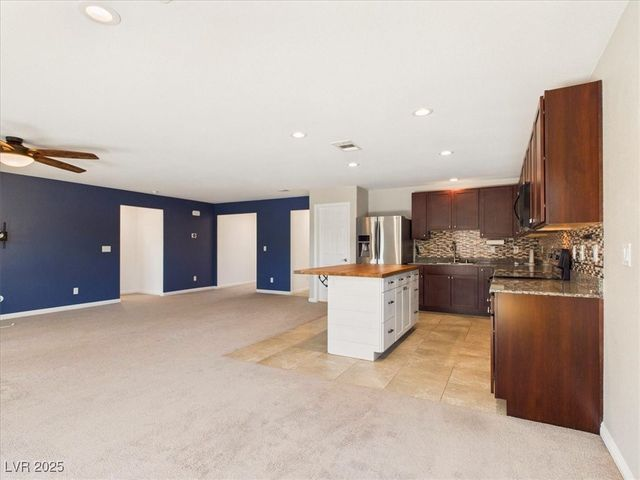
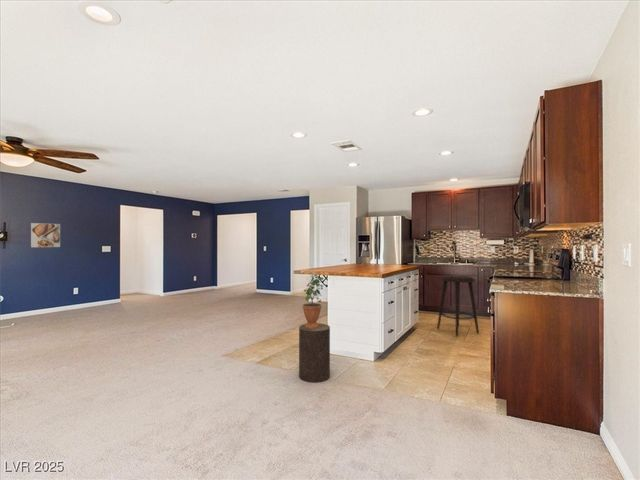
+ potted plant (313, 297)
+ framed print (45, 235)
+ stool (314, 351)
+ stool (457, 304)
